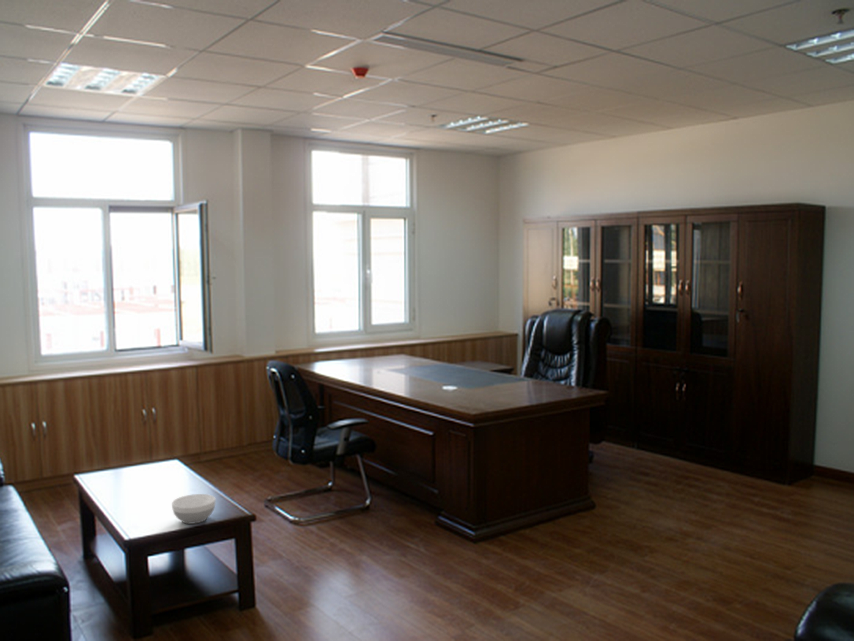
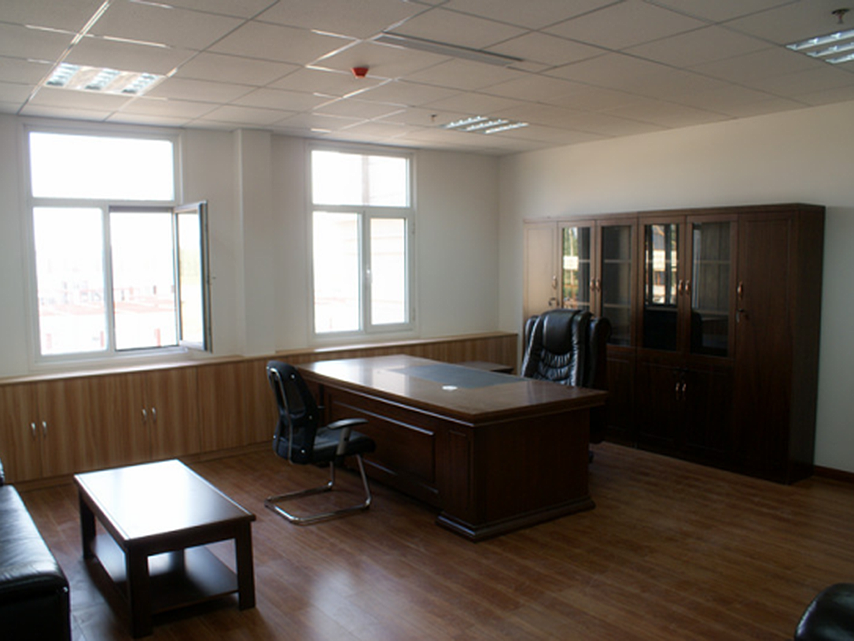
- bowl (194, 510)
